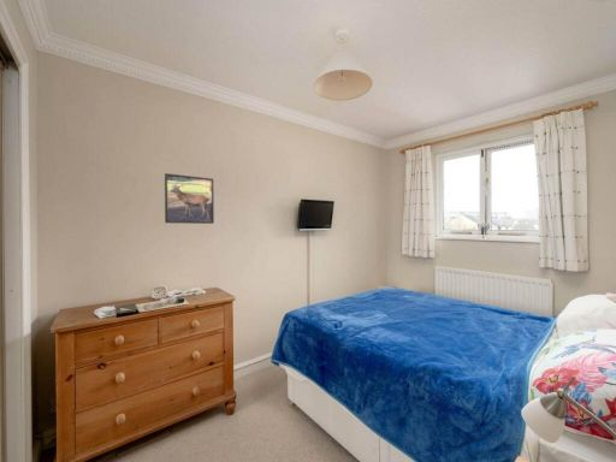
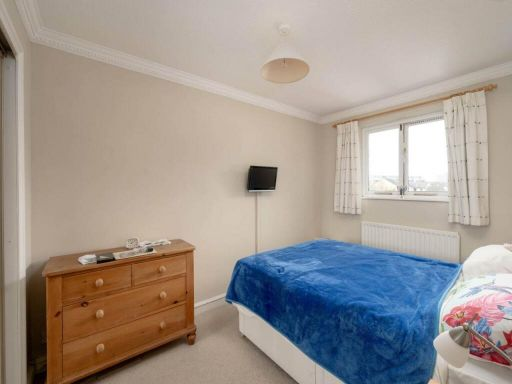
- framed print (190, 200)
